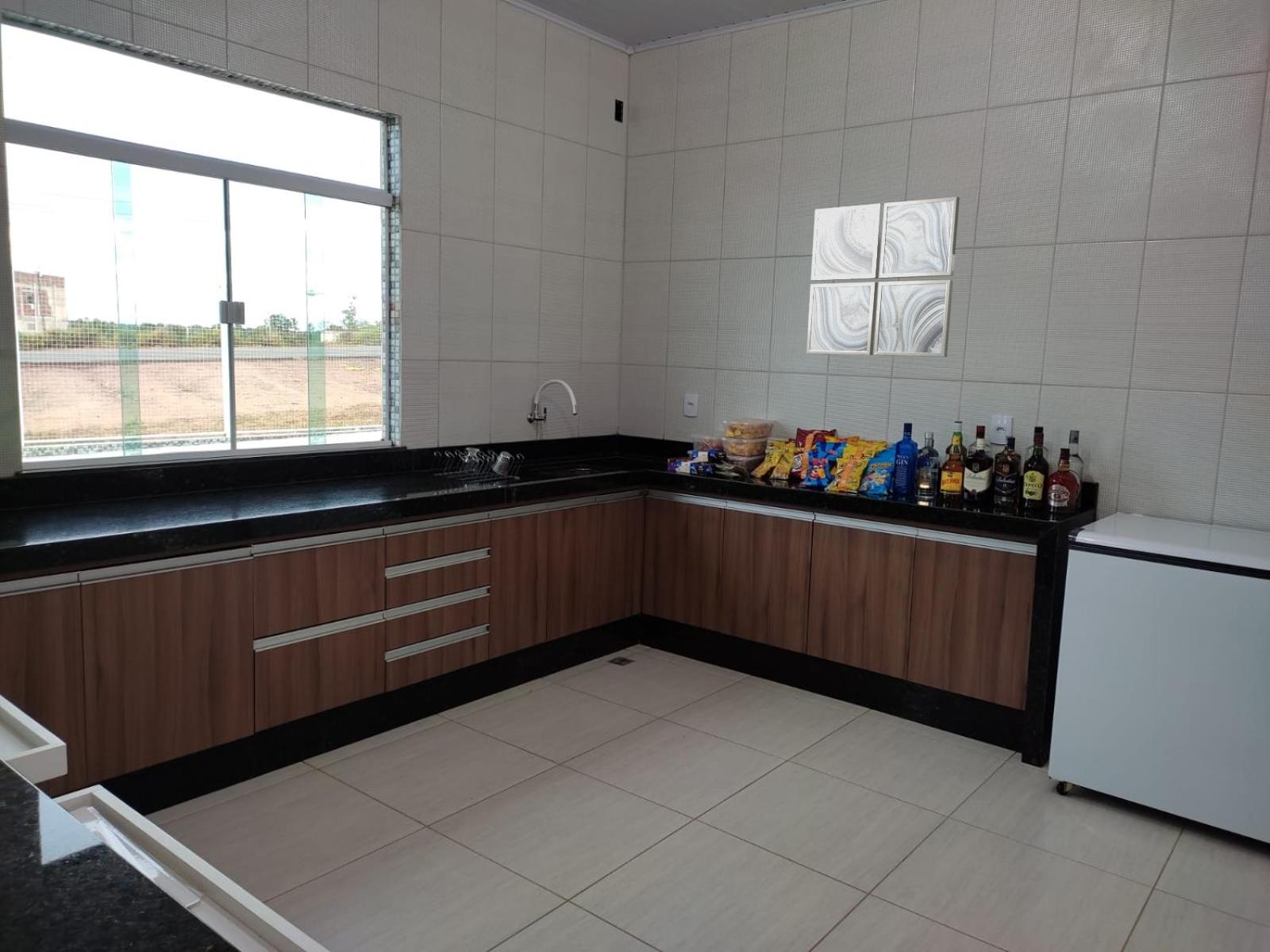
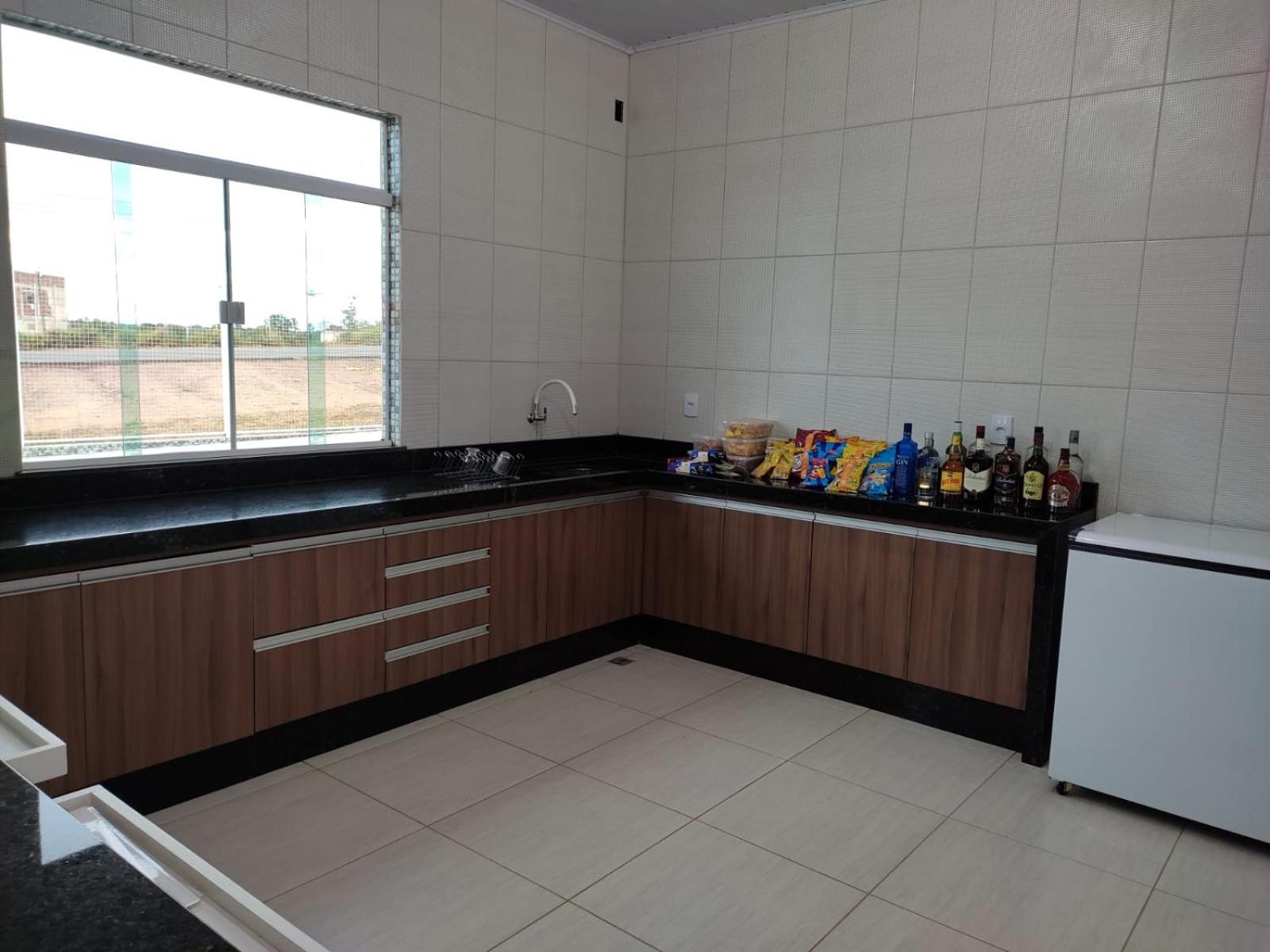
- wall art (879, 282)
